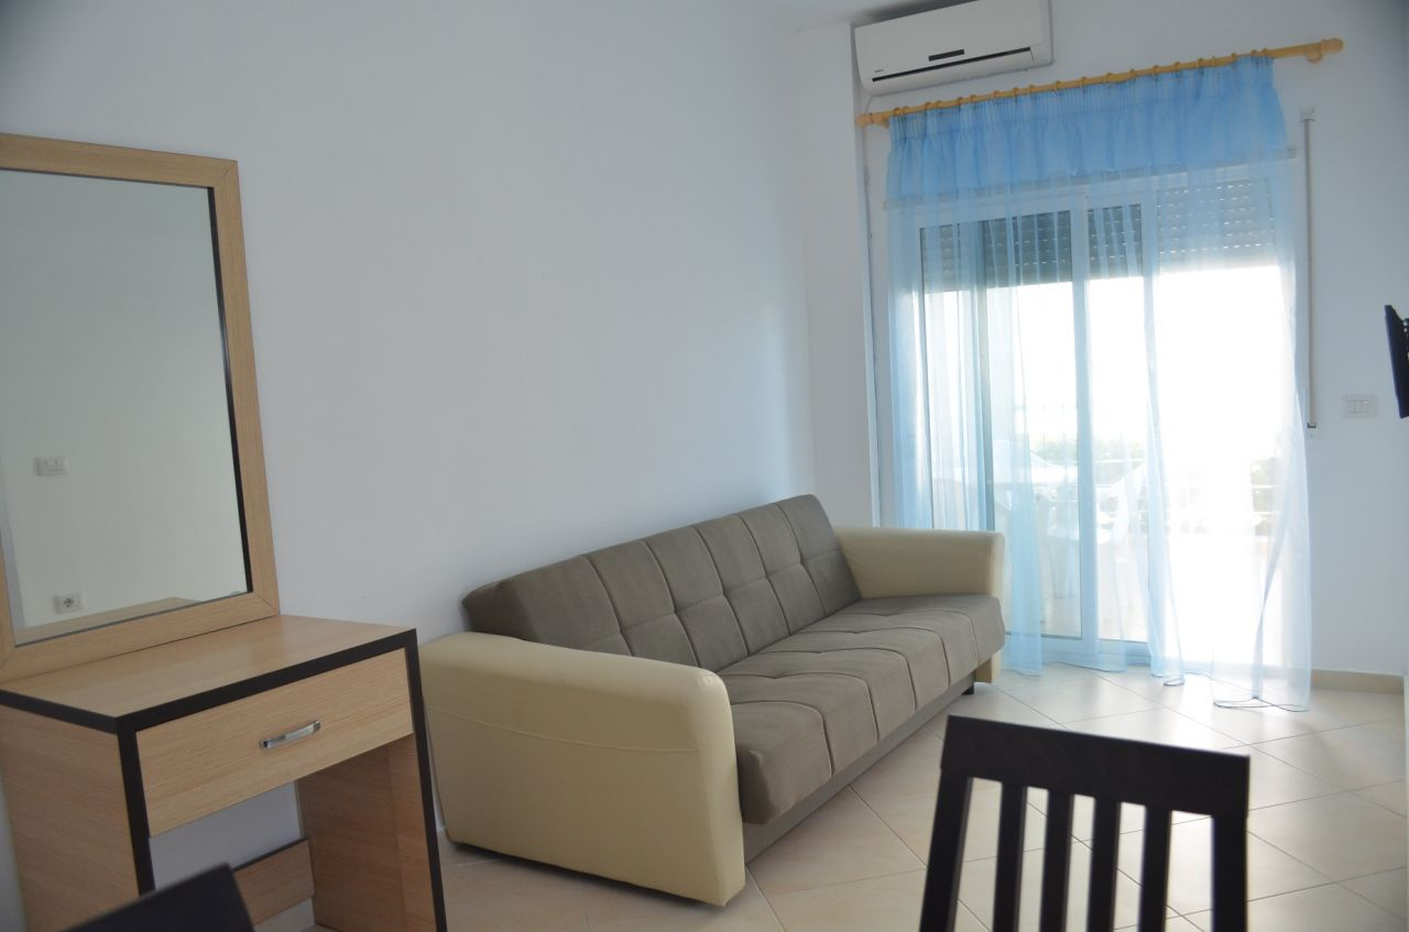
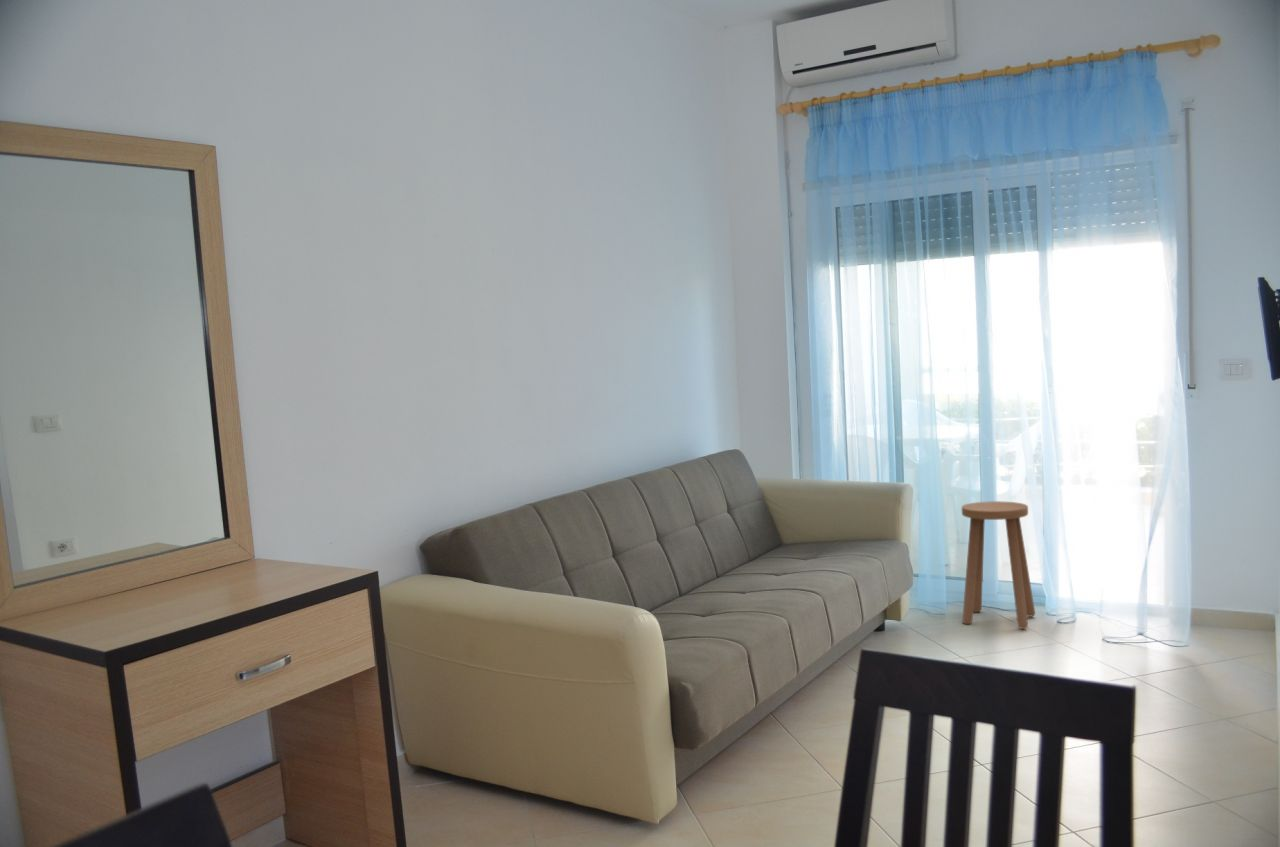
+ stool (1010, 563)
